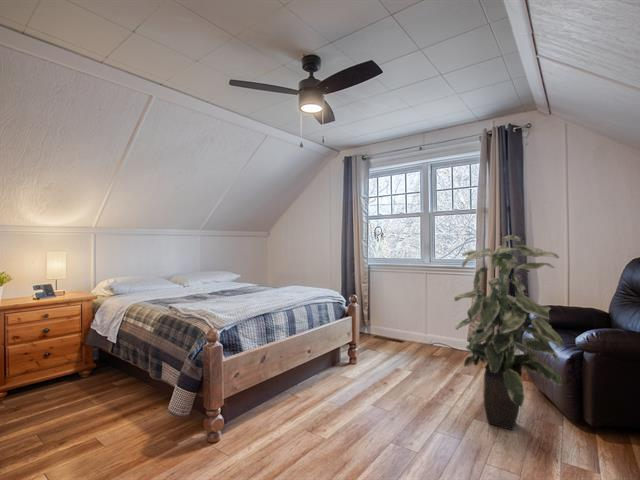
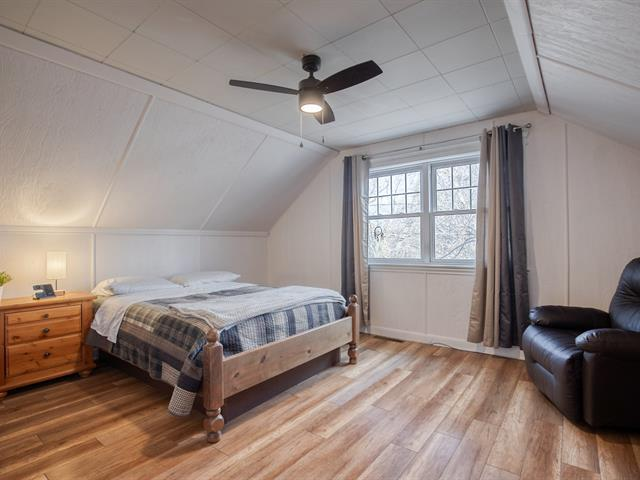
- indoor plant (507, 331)
